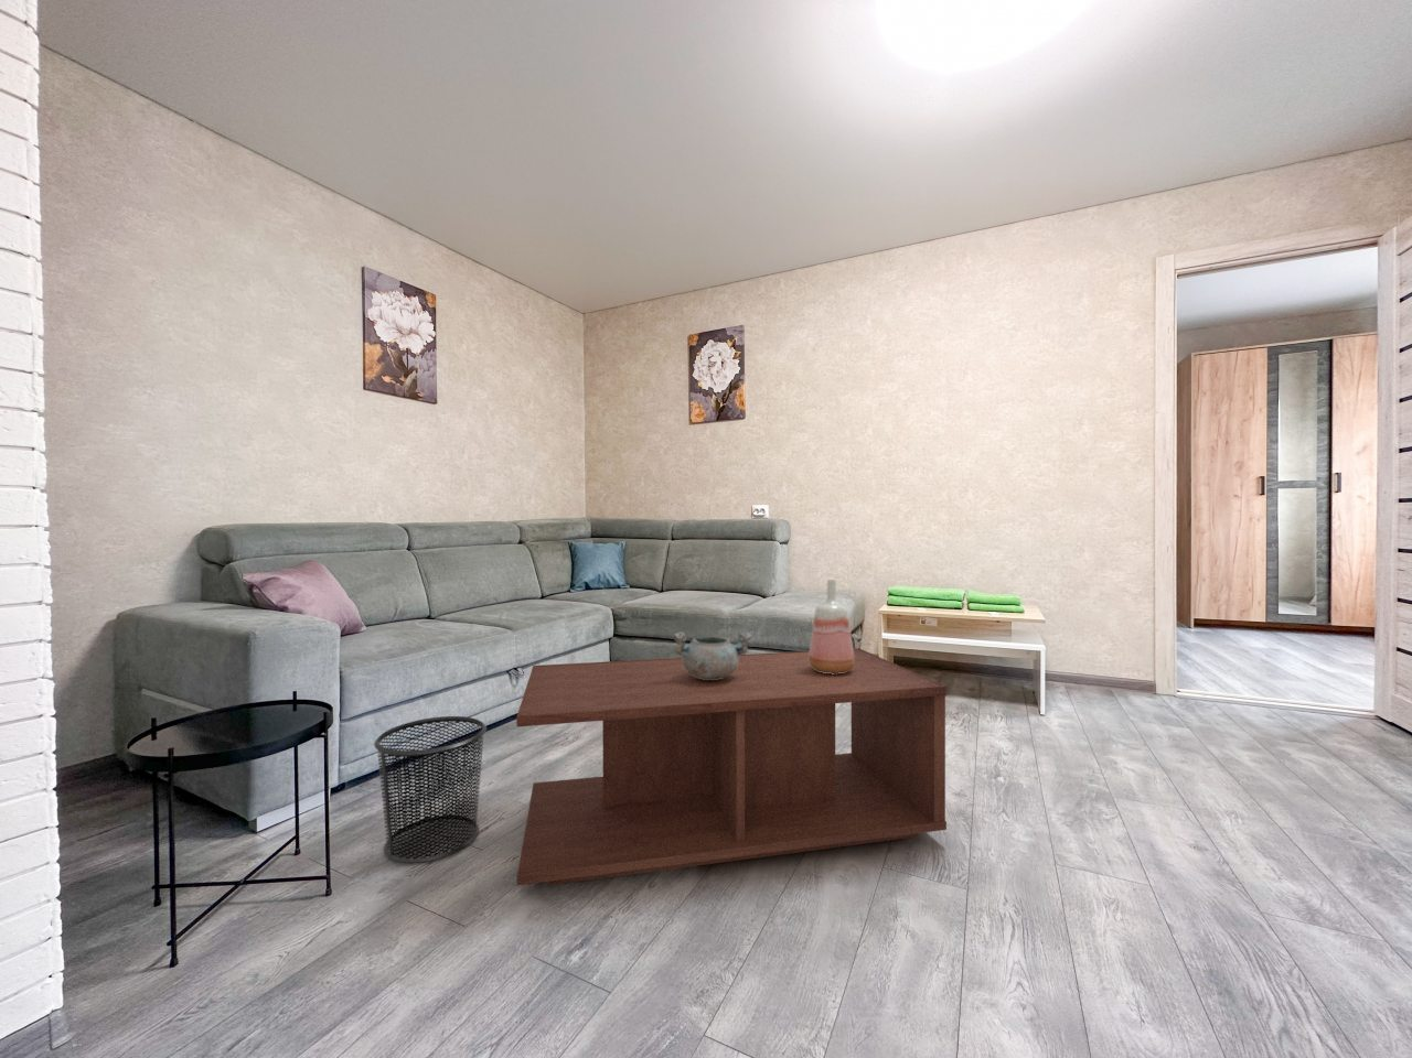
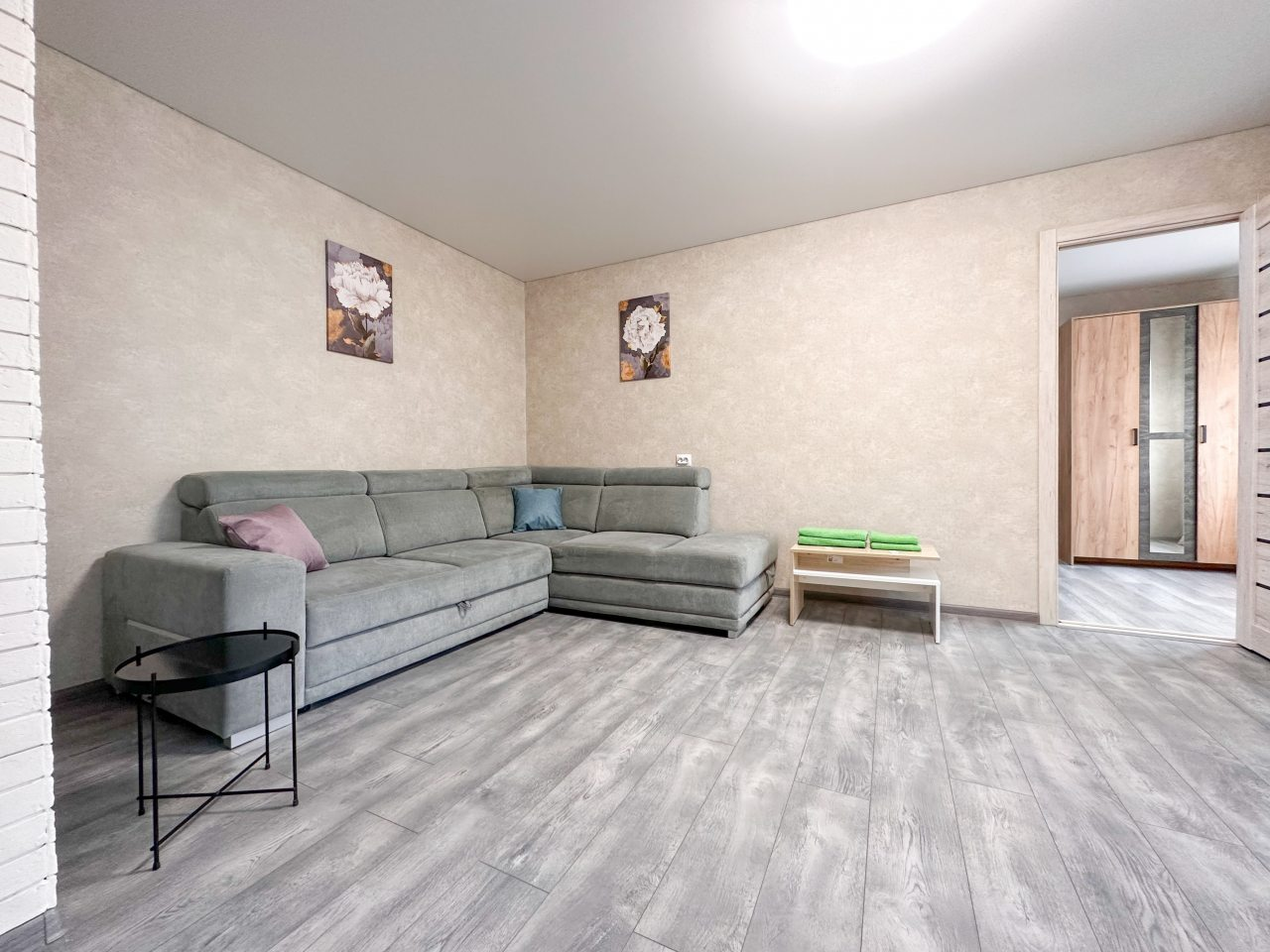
- coffee table (725, 749)
- decorative bowl (712, 652)
- vase (831, 625)
- waste bin (432, 786)
